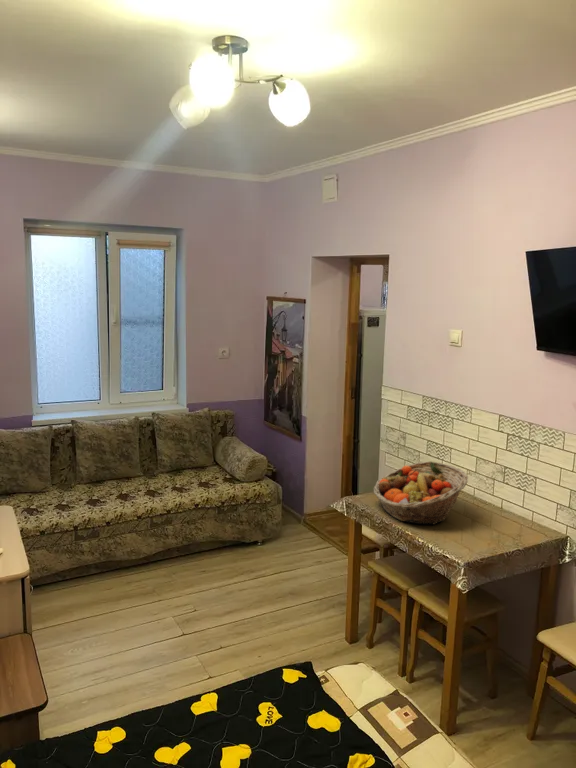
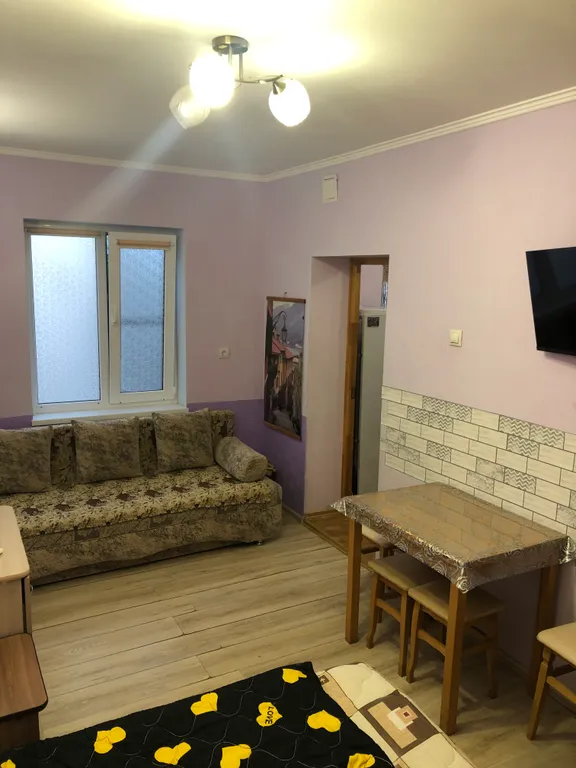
- fruit basket (419, 490)
